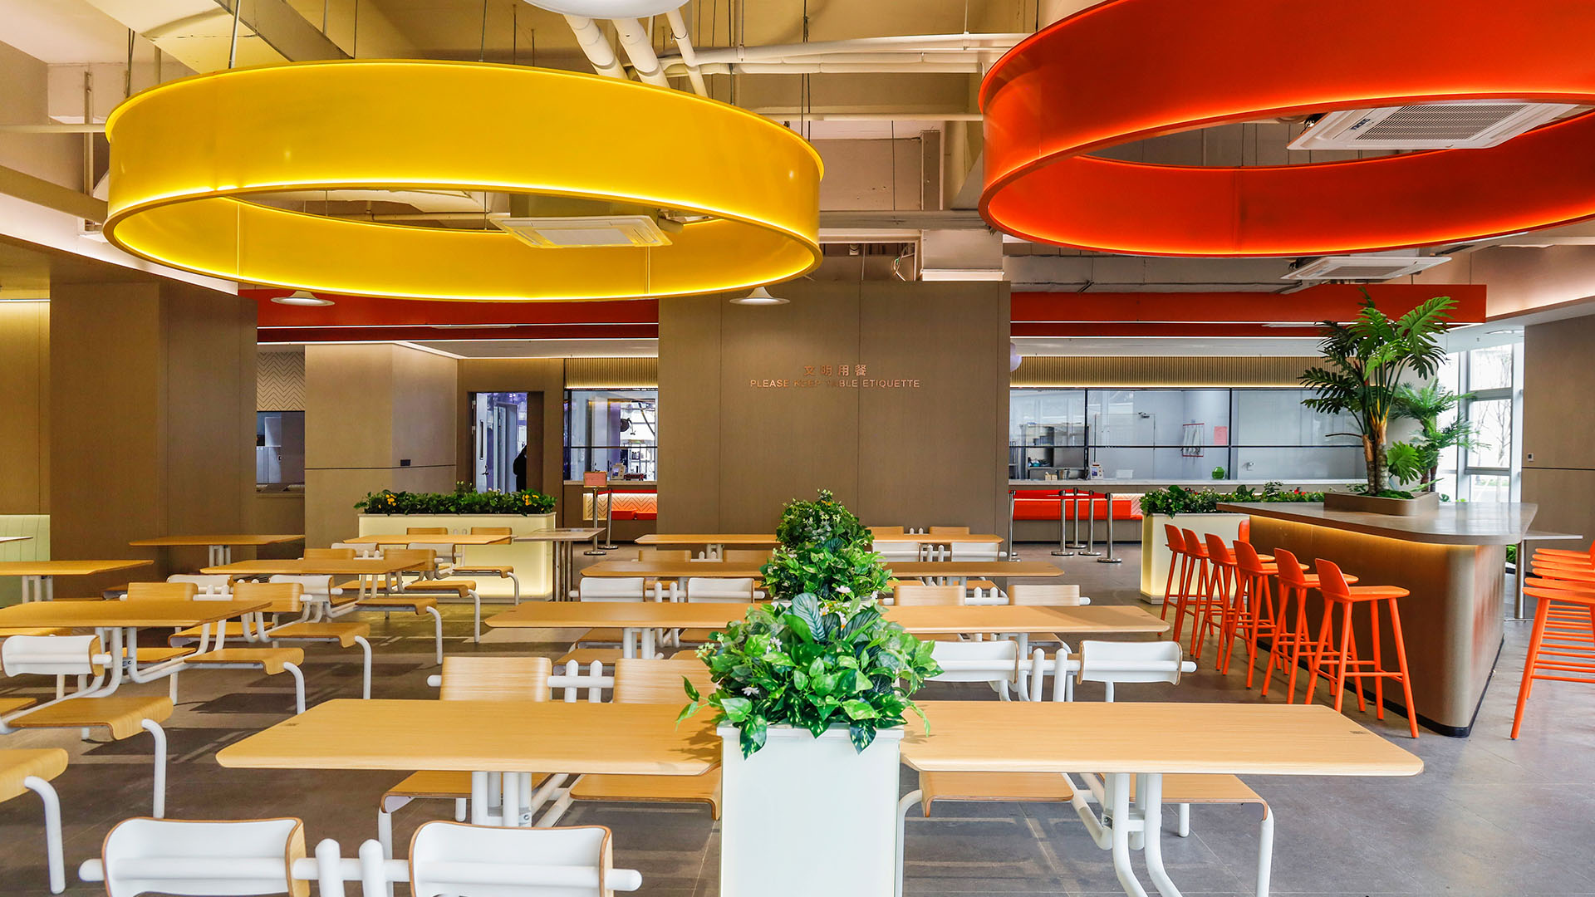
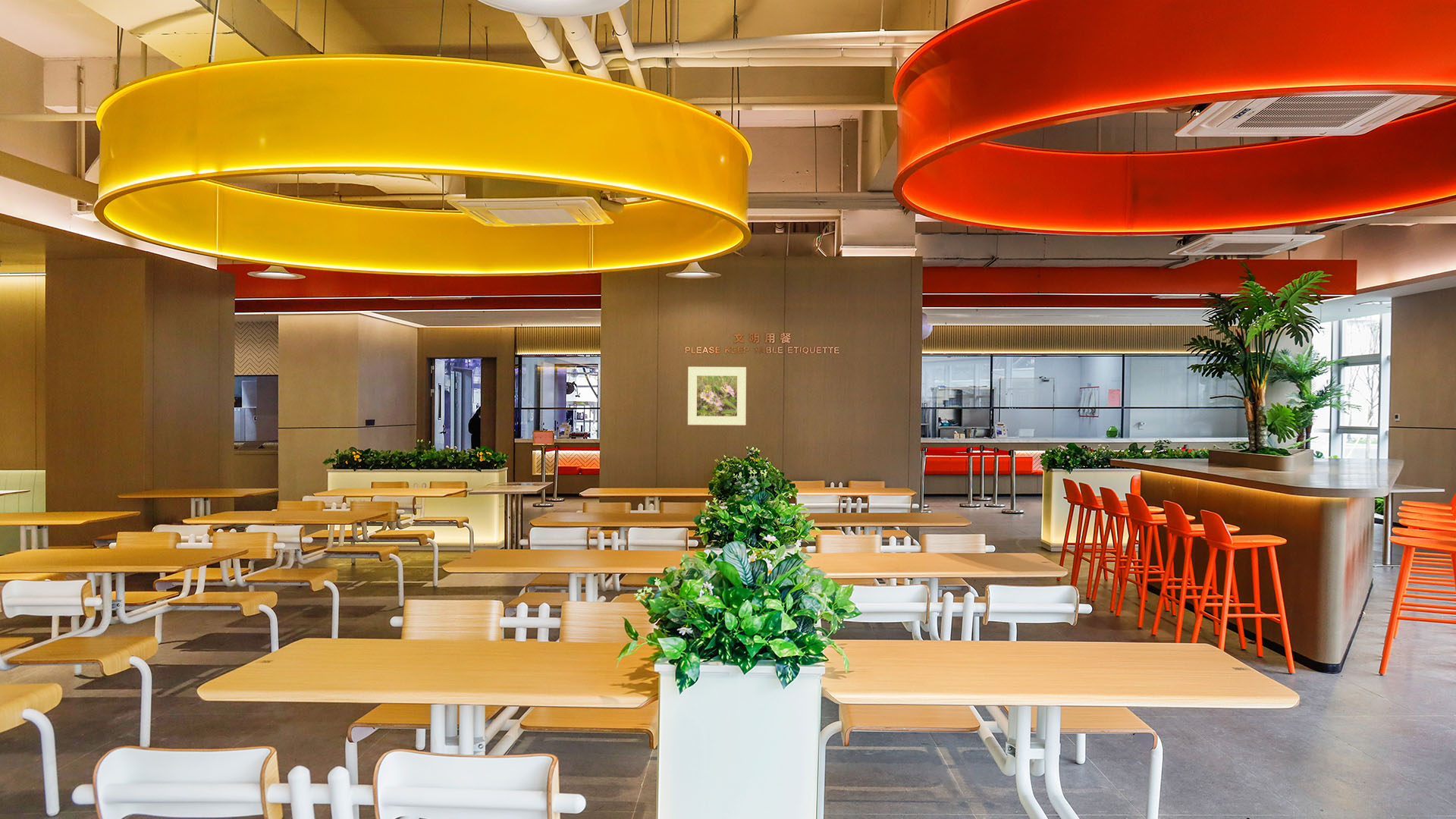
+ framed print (717, 396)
